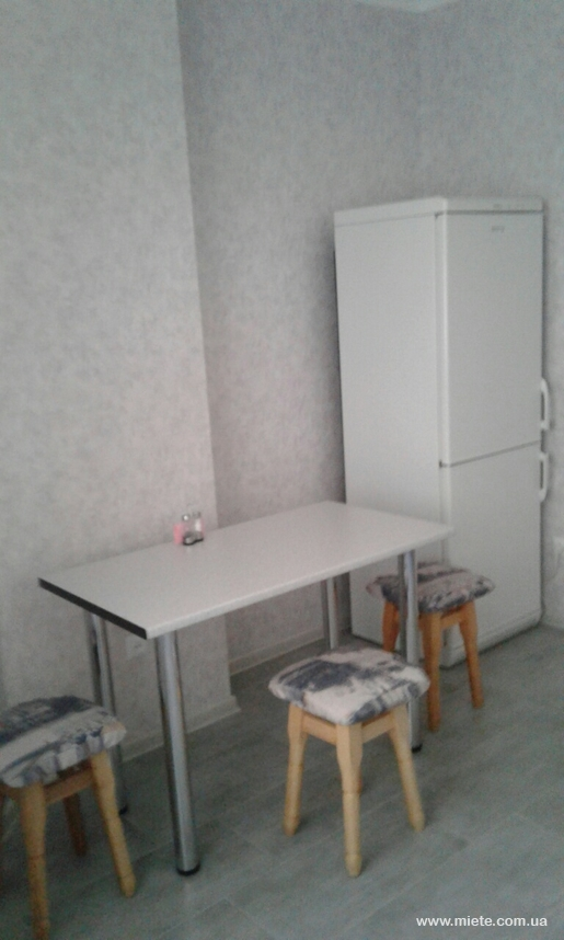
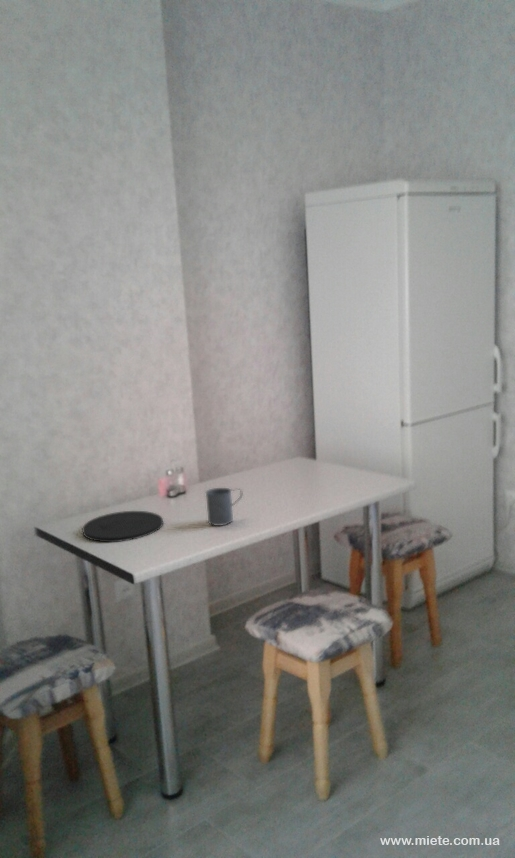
+ plate (122, 522)
+ mug (225, 505)
